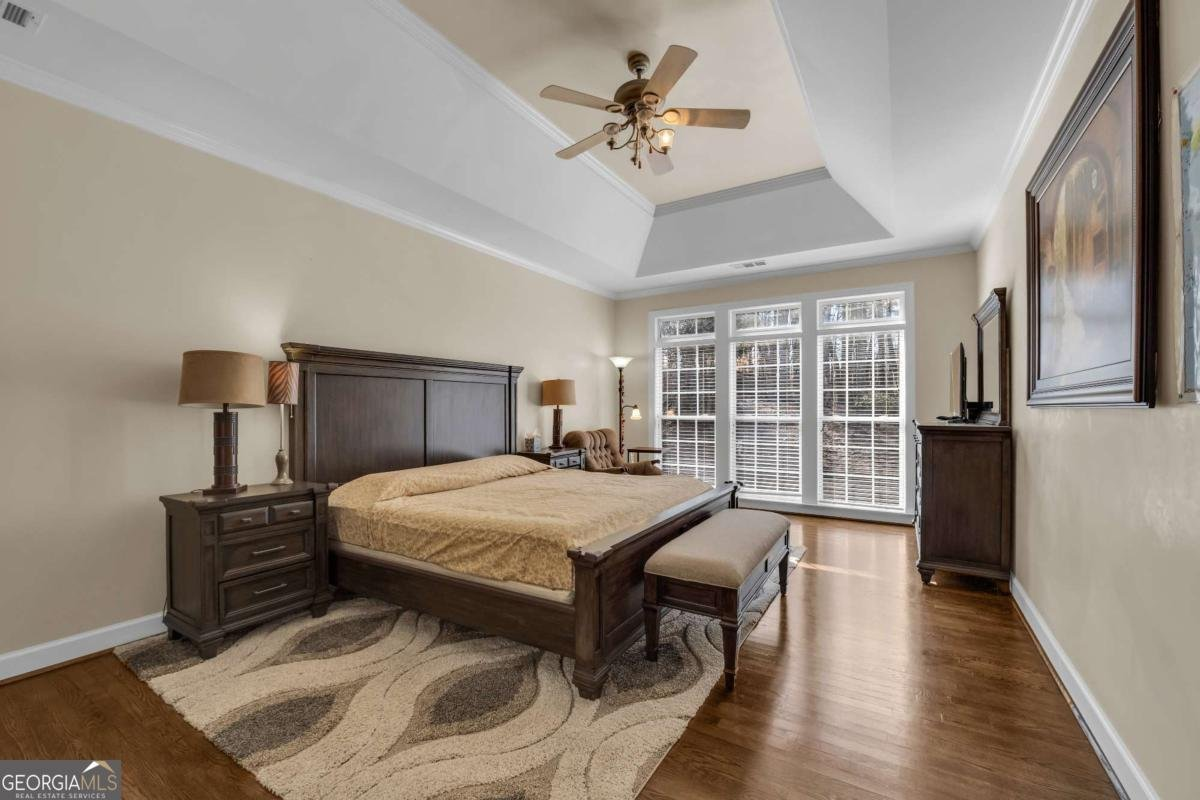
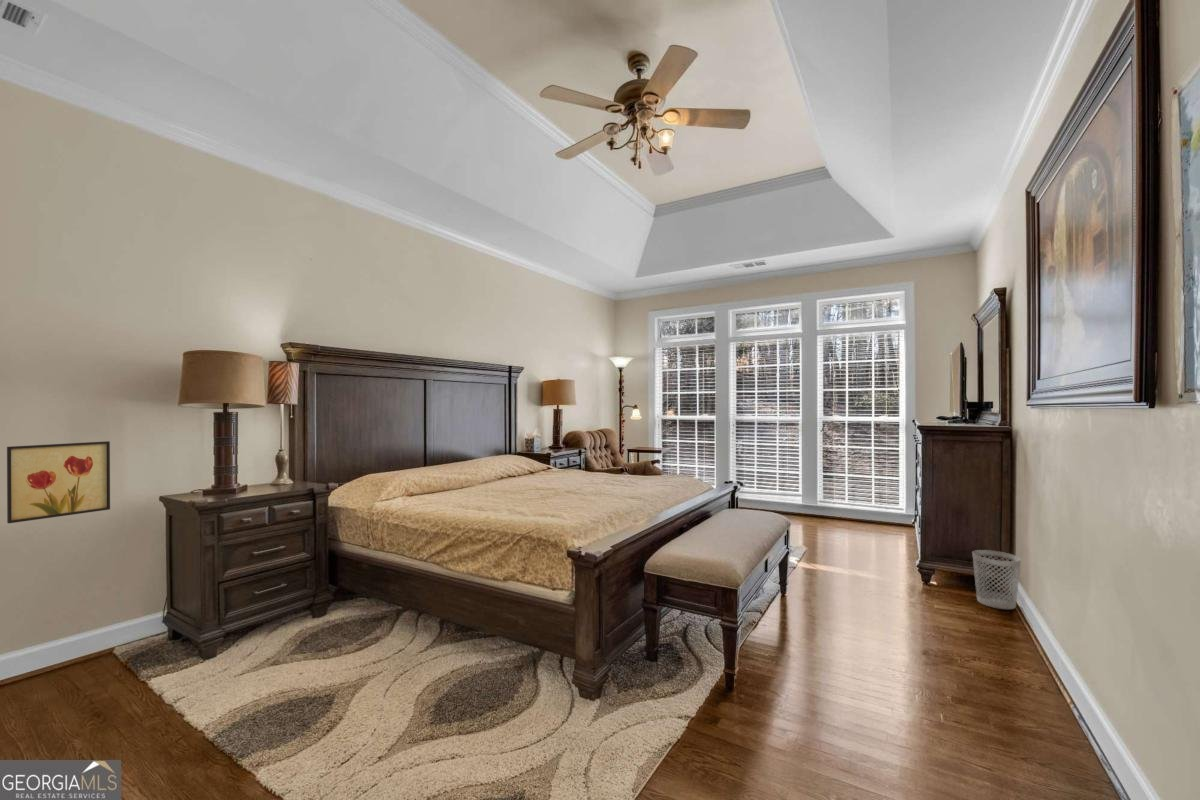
+ wall art (60, 479)
+ wastebasket (996, 580)
